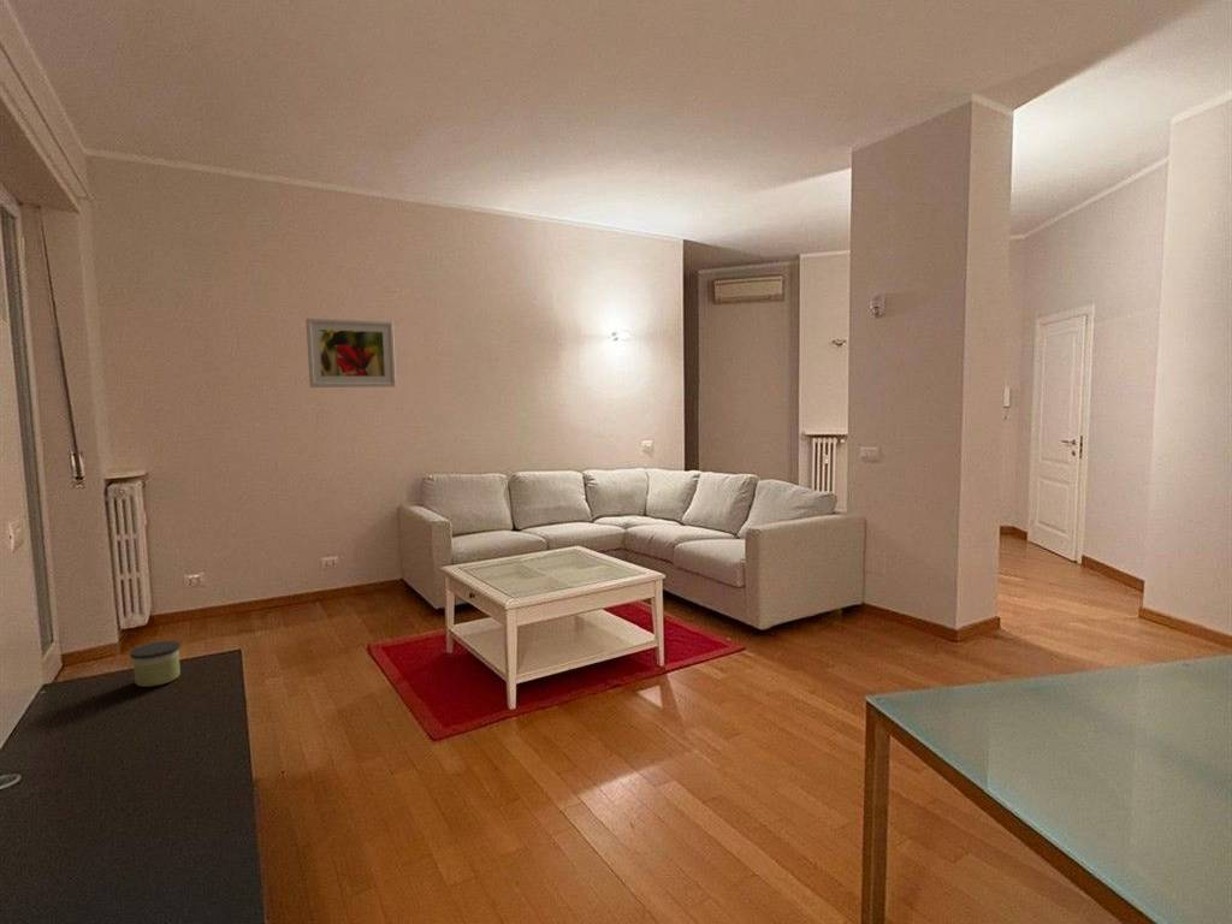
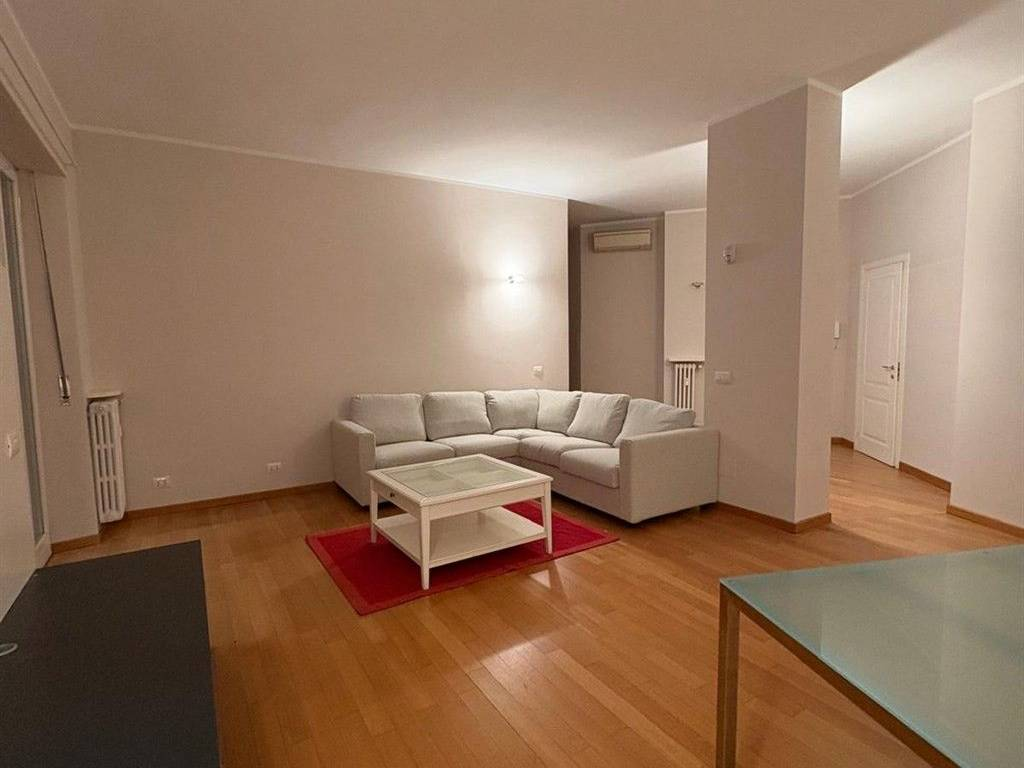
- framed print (353, 353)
- candle (156, 663)
